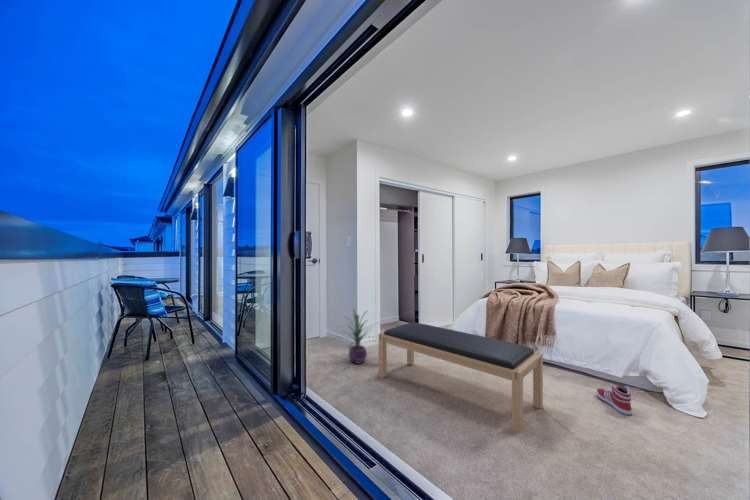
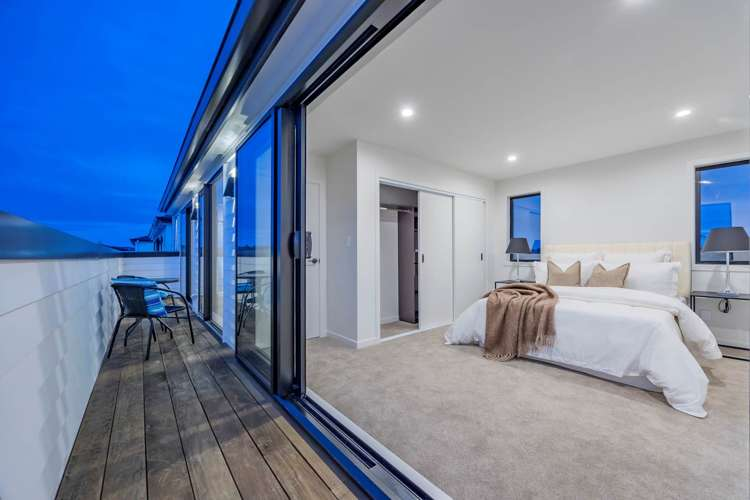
- bench (451, 362)
- sneaker (613, 392)
- decorative plant (359, 335)
